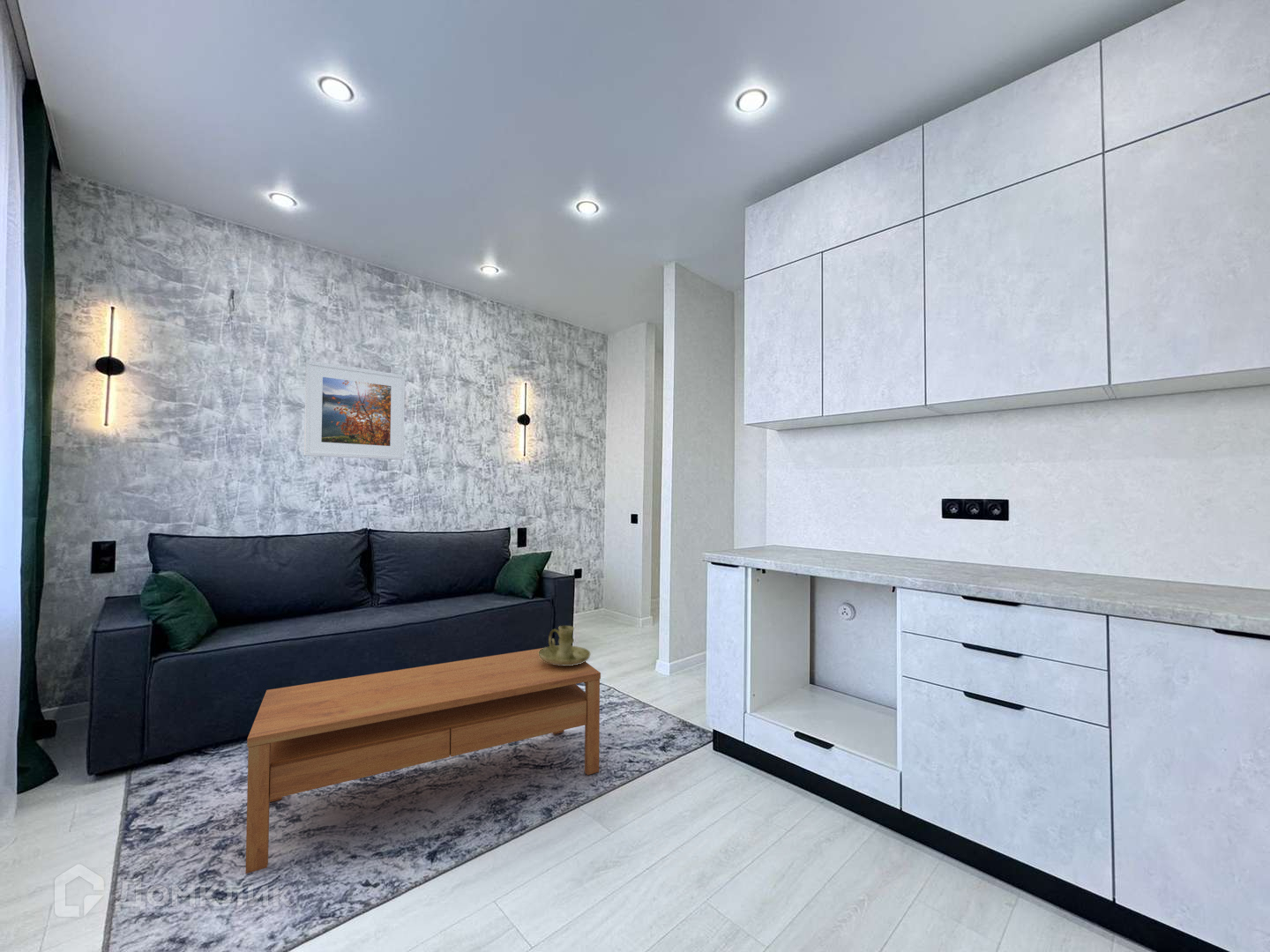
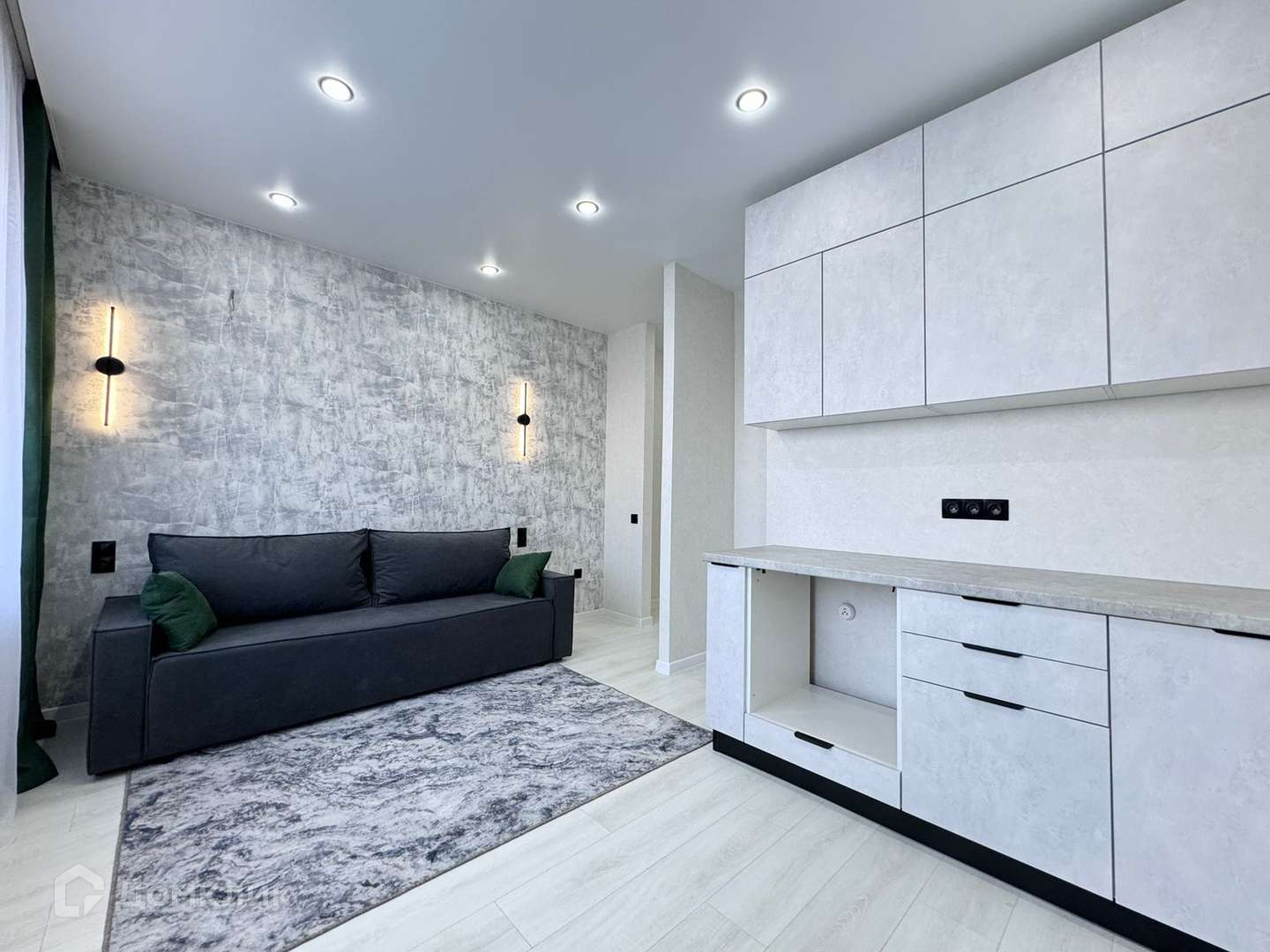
- candle holder (561, 643)
- coffee table (441, 733)
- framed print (357, 413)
